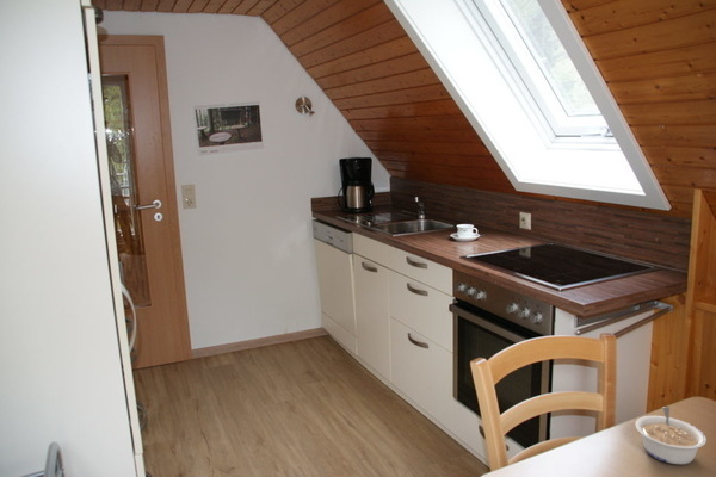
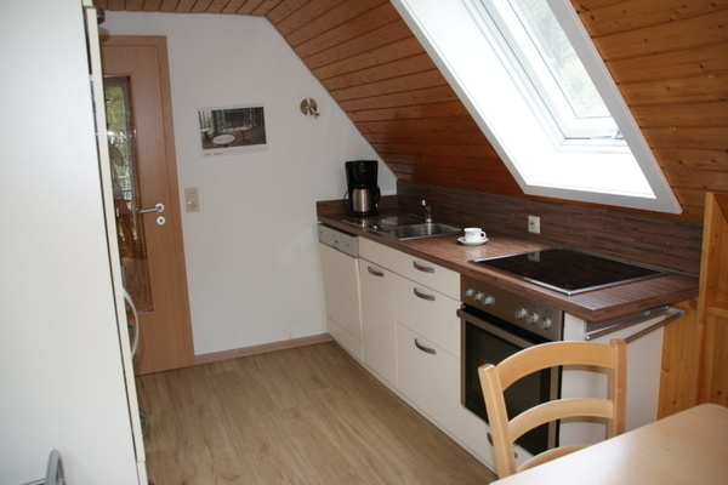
- legume (667, 438)
